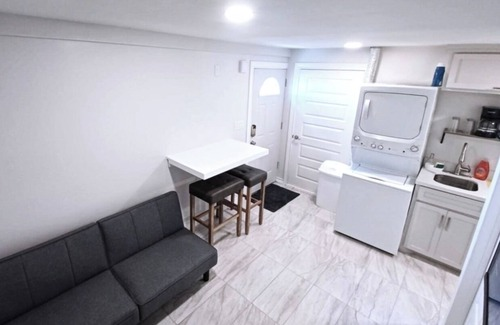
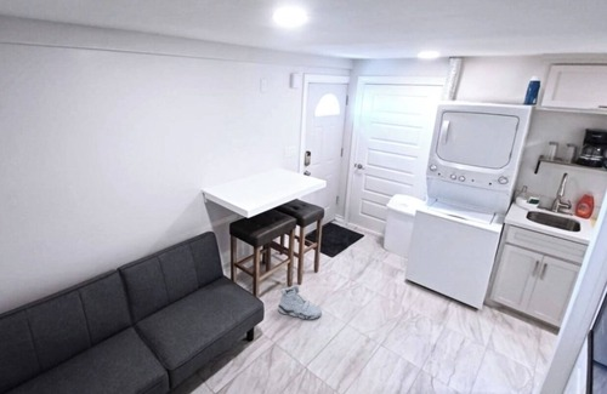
+ sneaker (300, 302)
